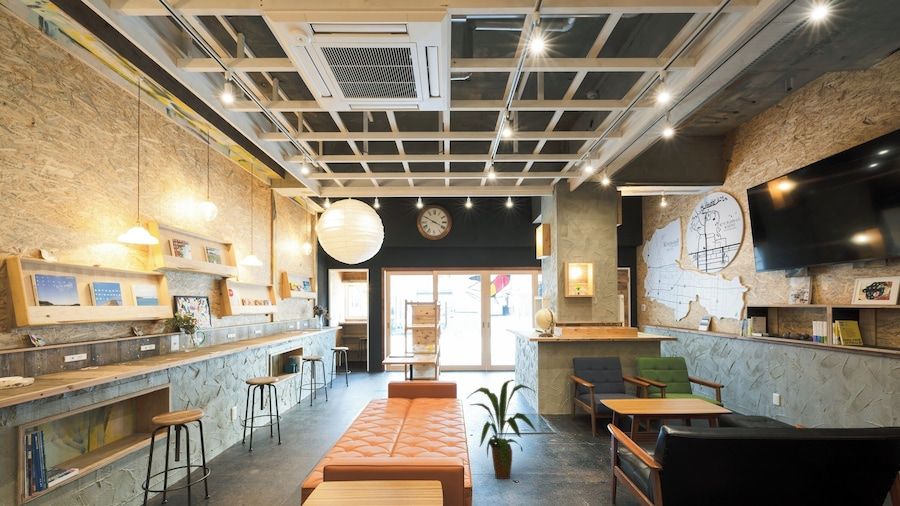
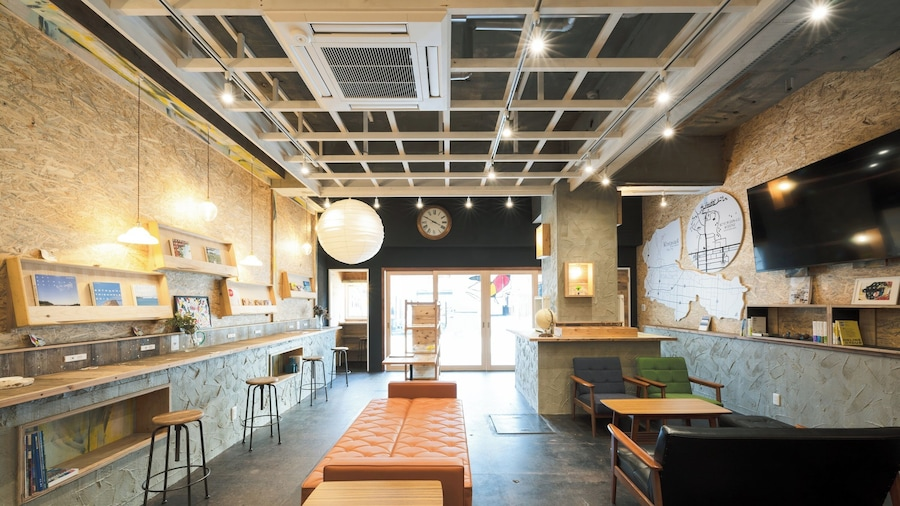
- house plant (501, 422)
